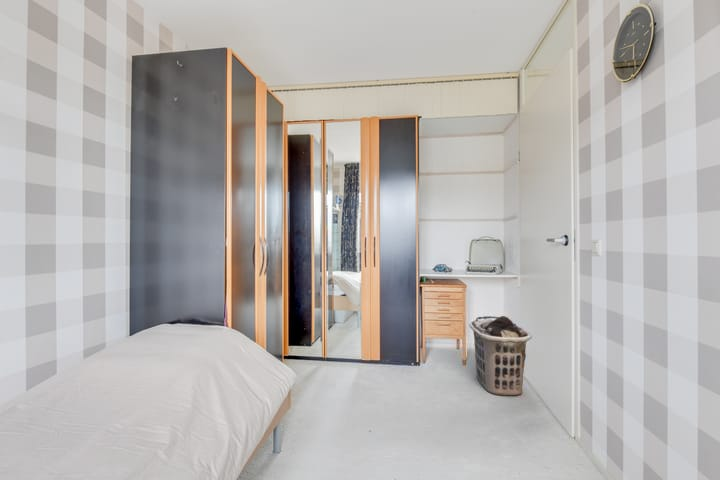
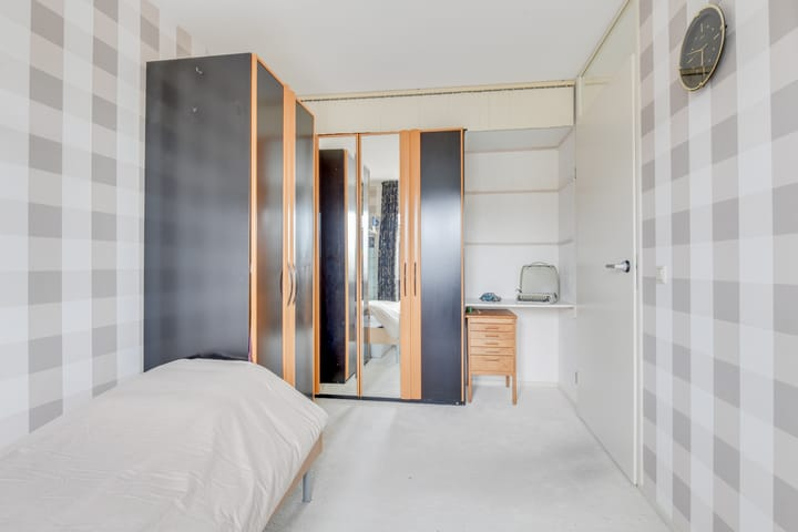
- clothes hamper (498, 350)
